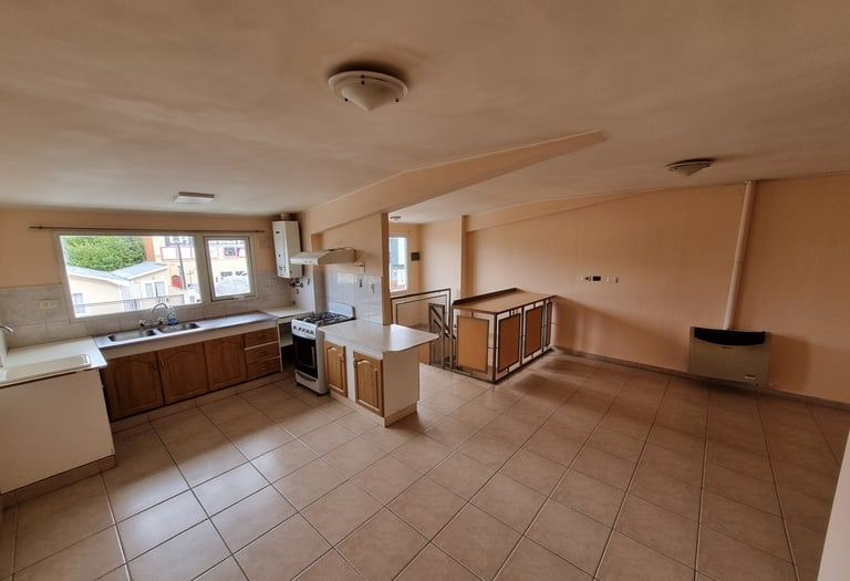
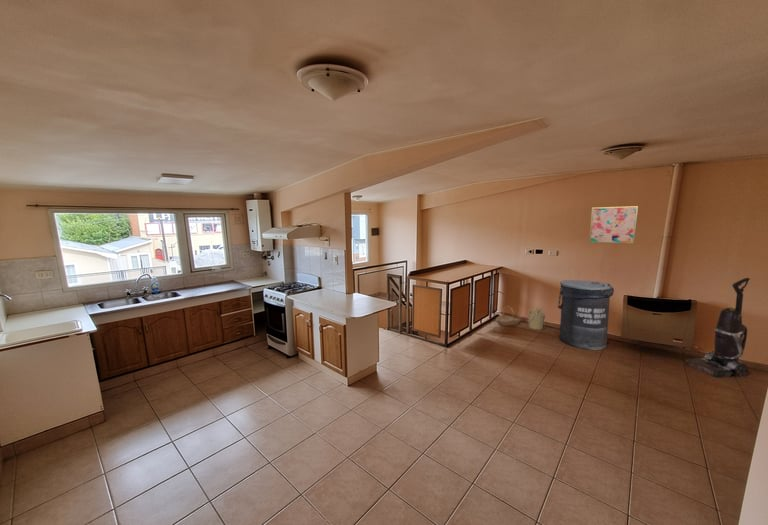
+ trash can (583, 311)
+ basket (508, 316)
+ vacuum cleaner (723, 325)
+ bucket (536, 318)
+ wall art (612, 225)
